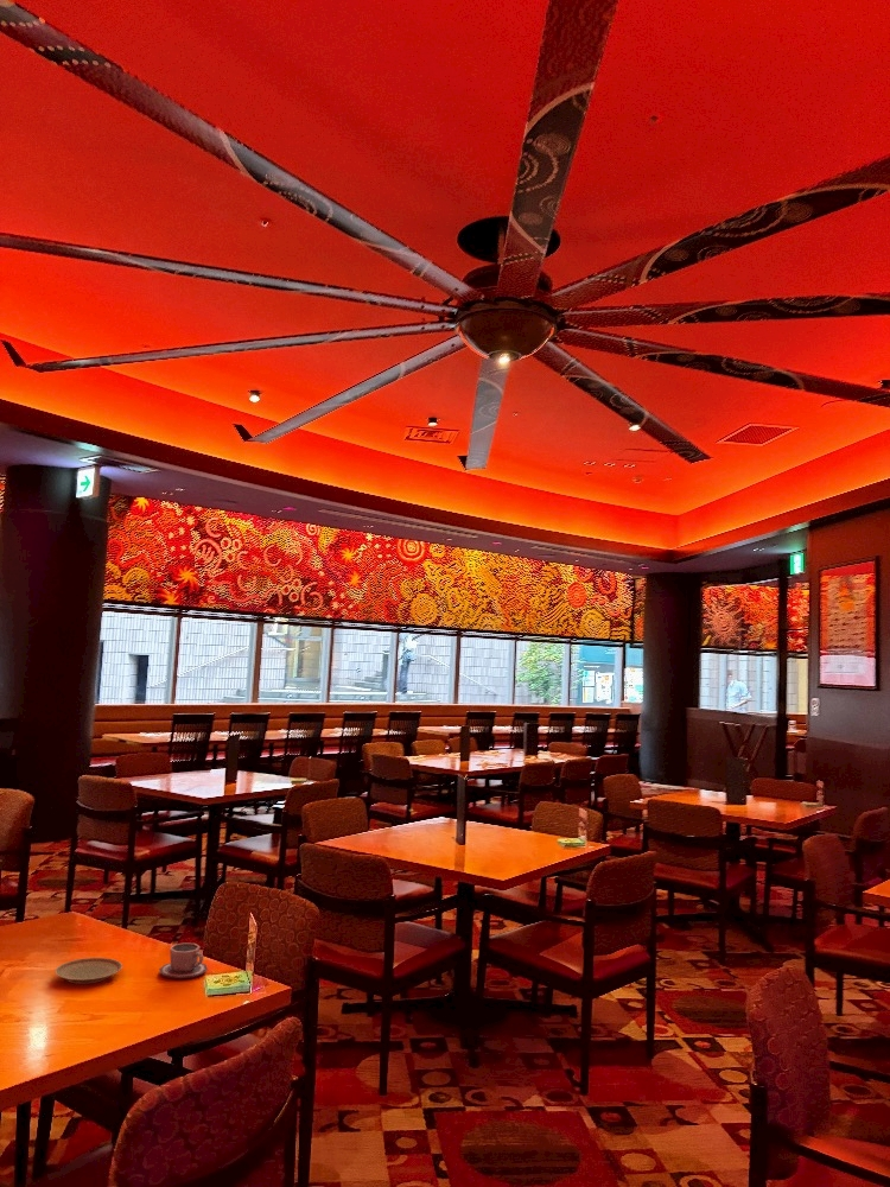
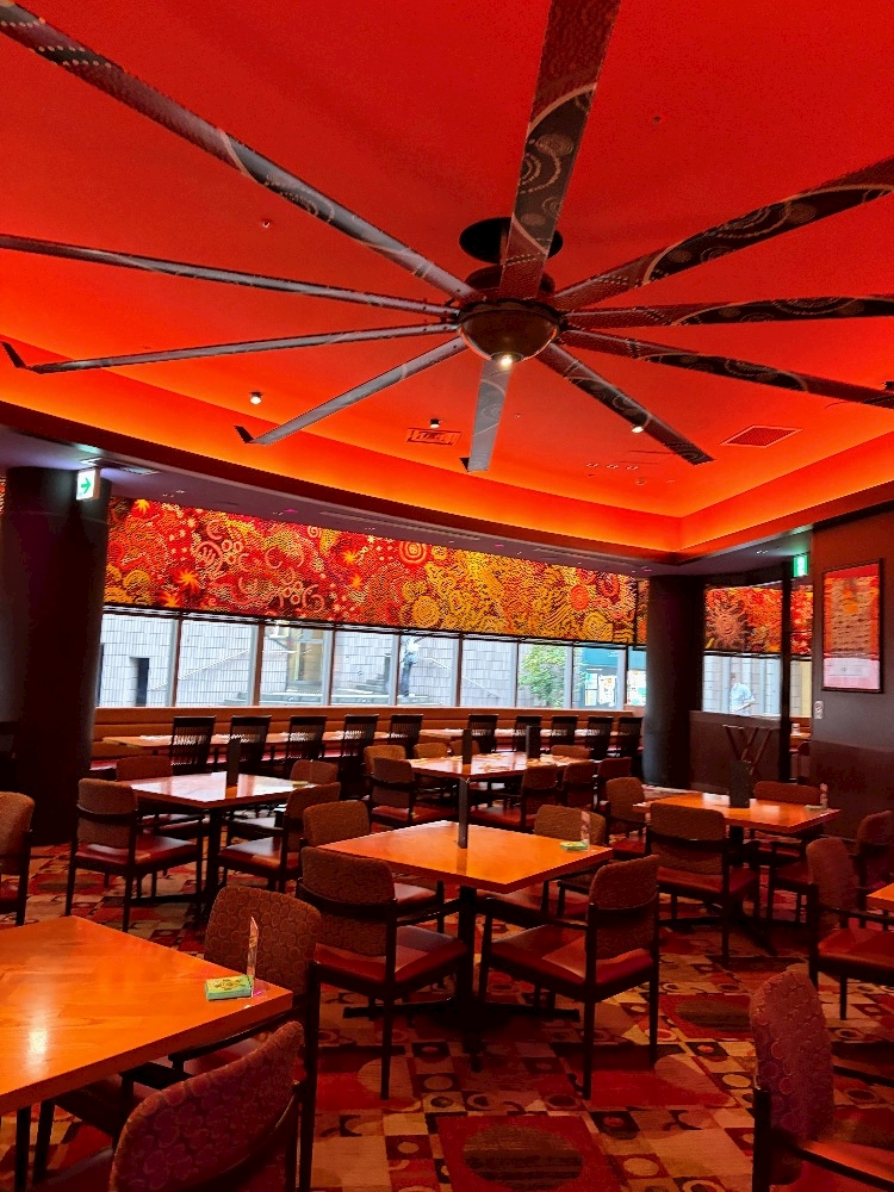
- cup (184, 959)
- plate (88, 972)
